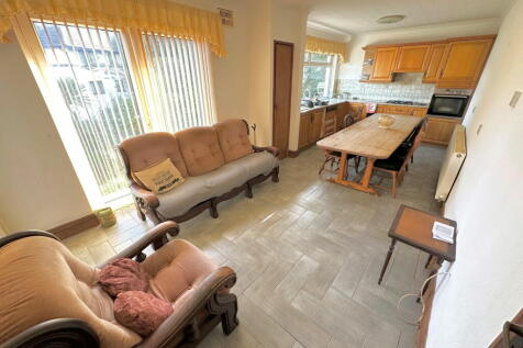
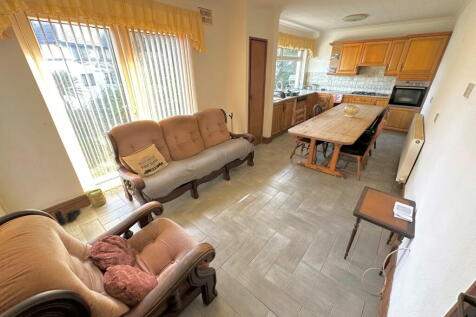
+ boots (68, 214)
